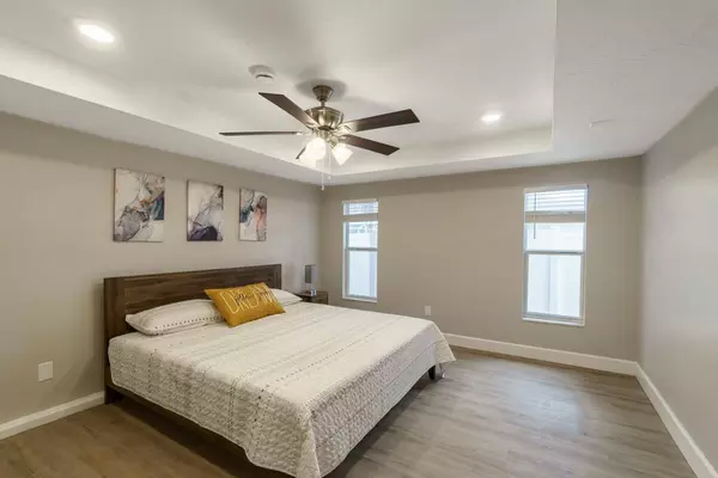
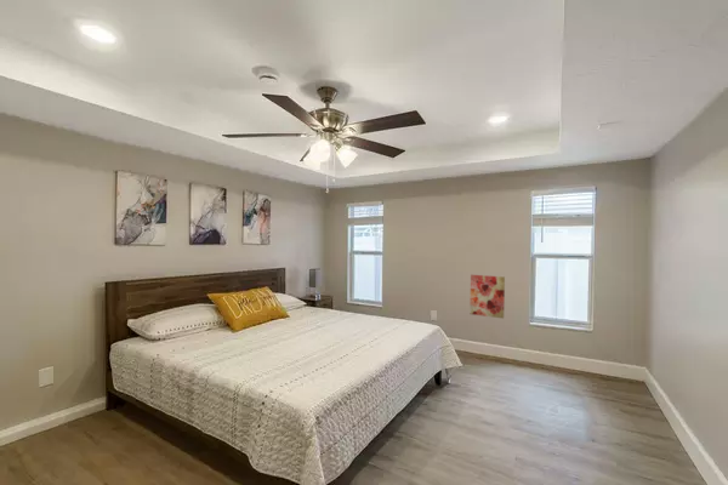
+ wall art (487, 296)
